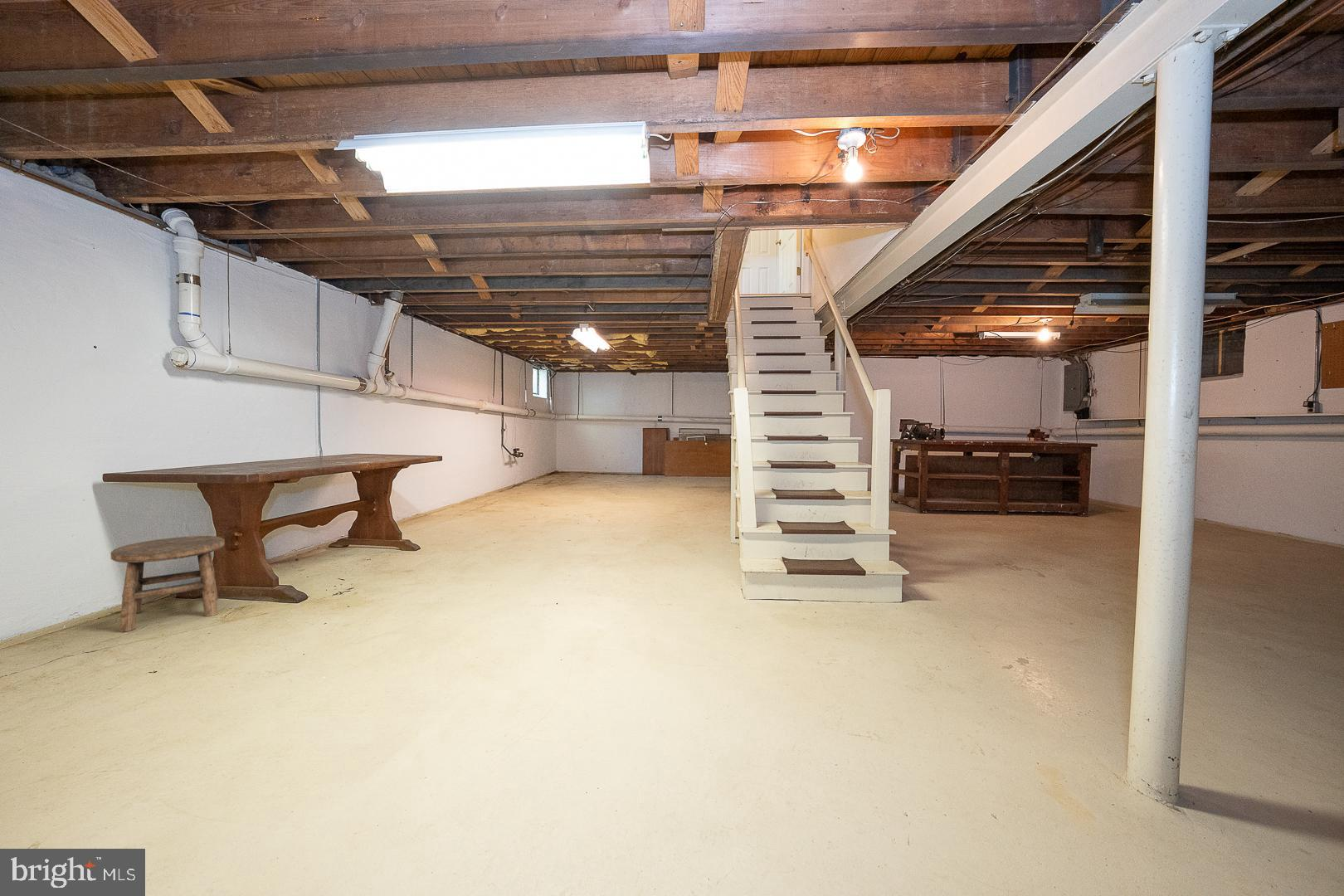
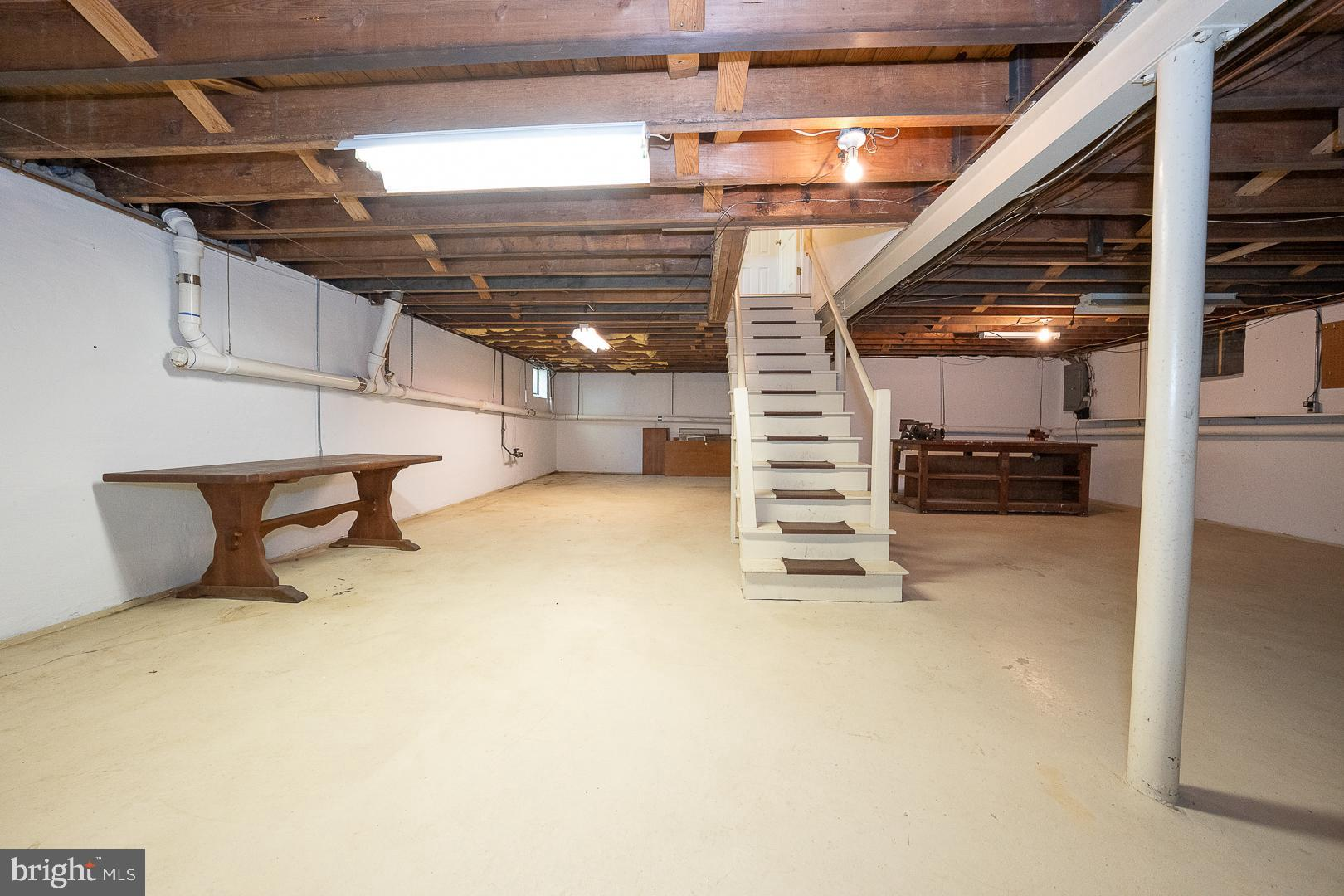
- stool (171, 578)
